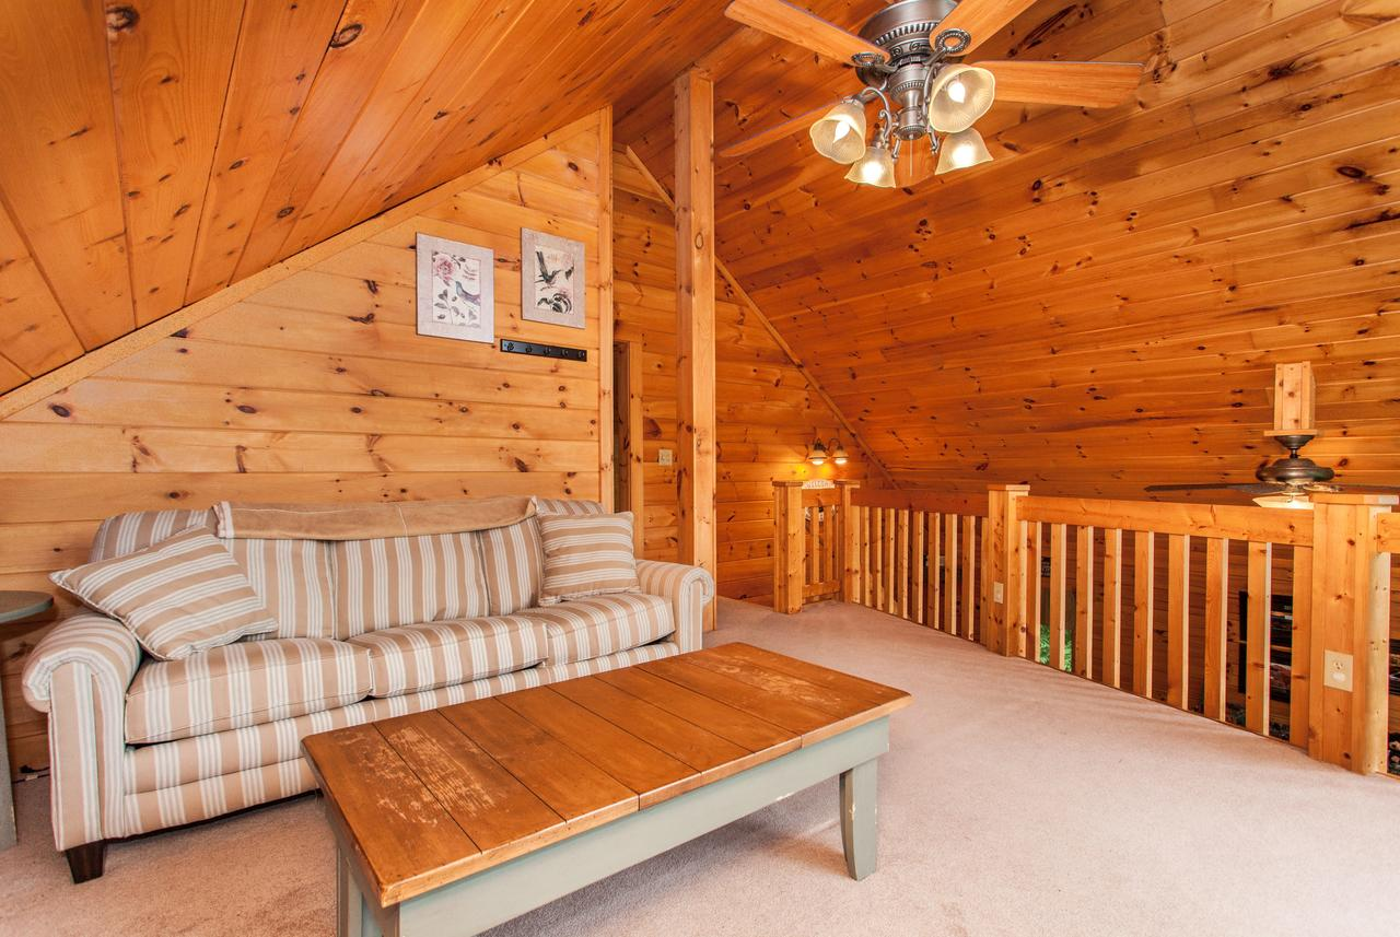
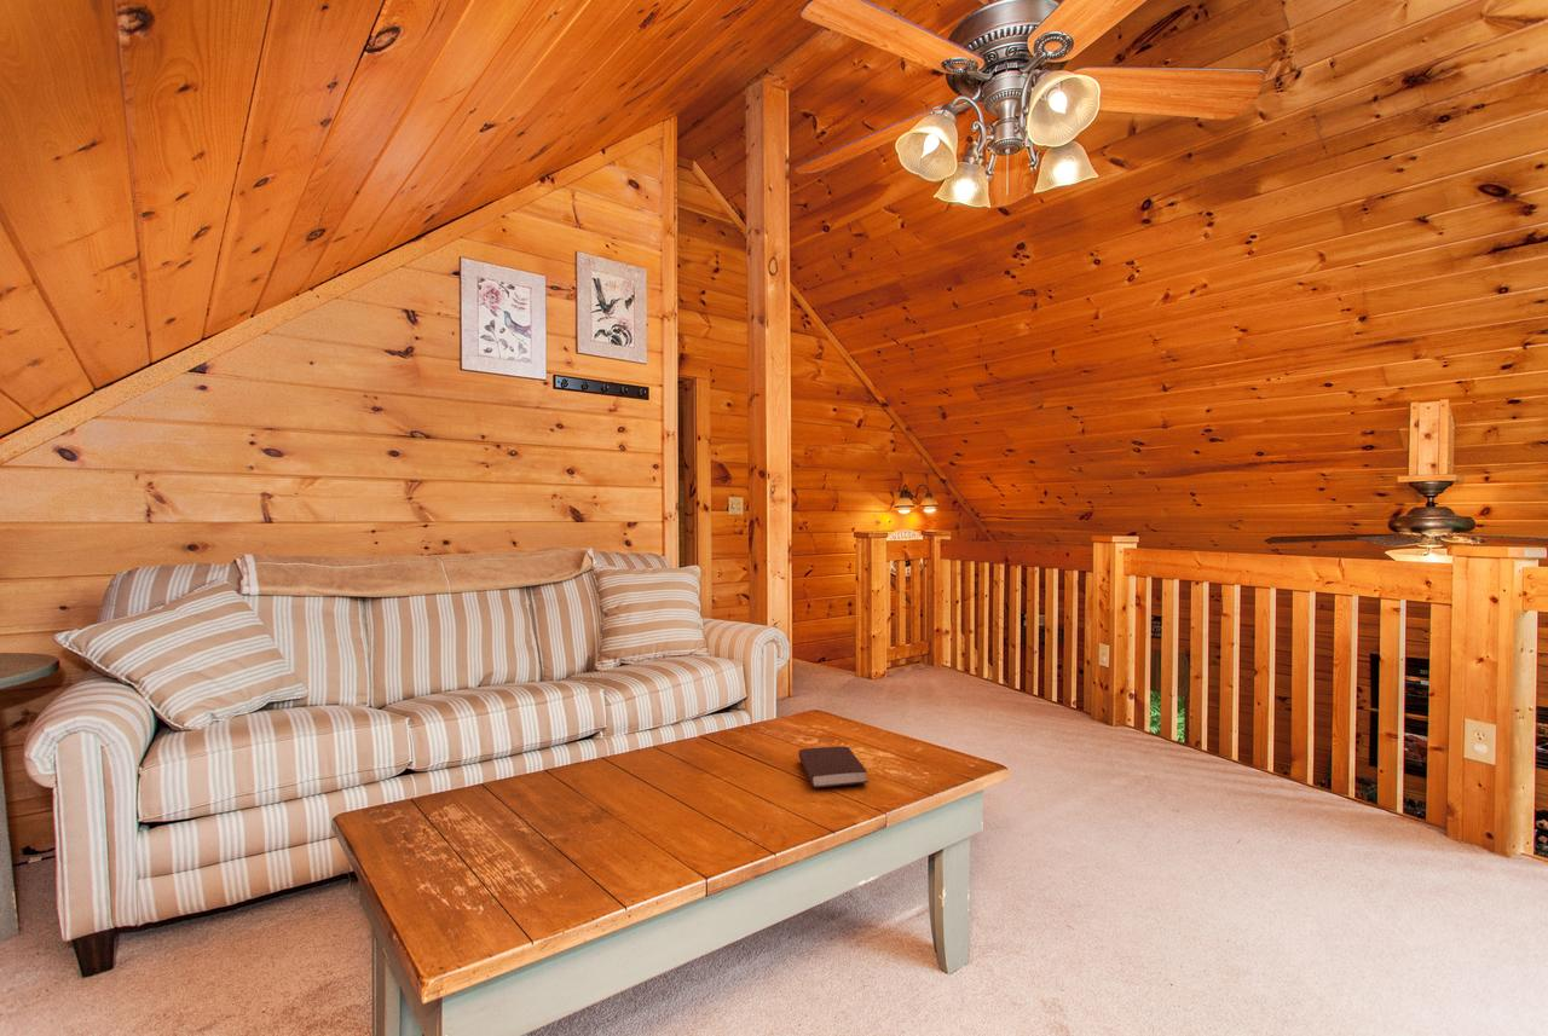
+ book (831, 764)
